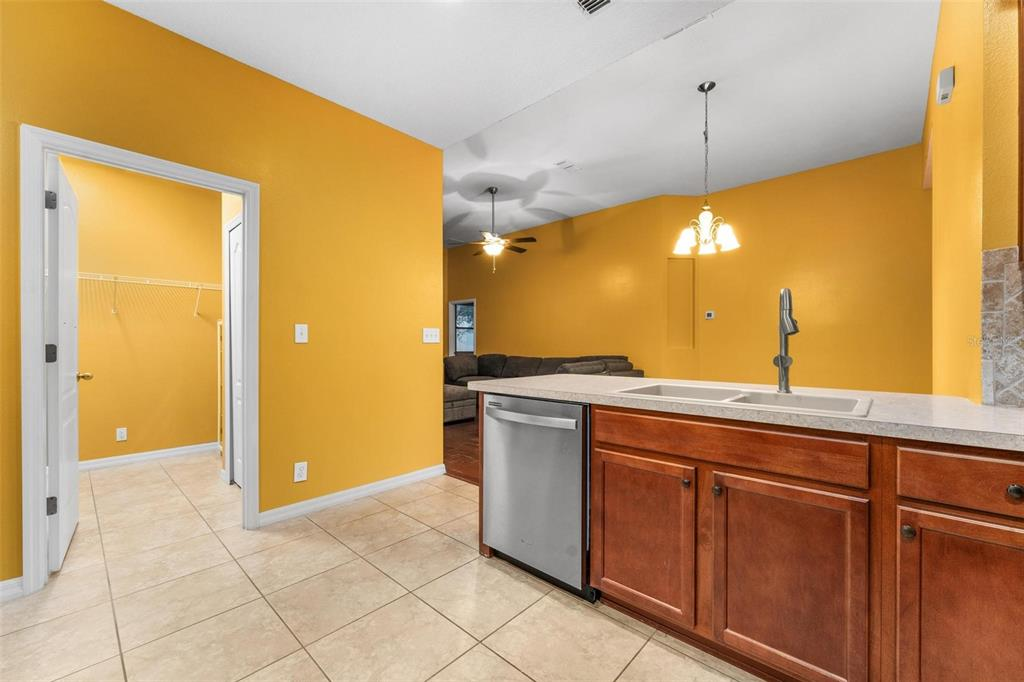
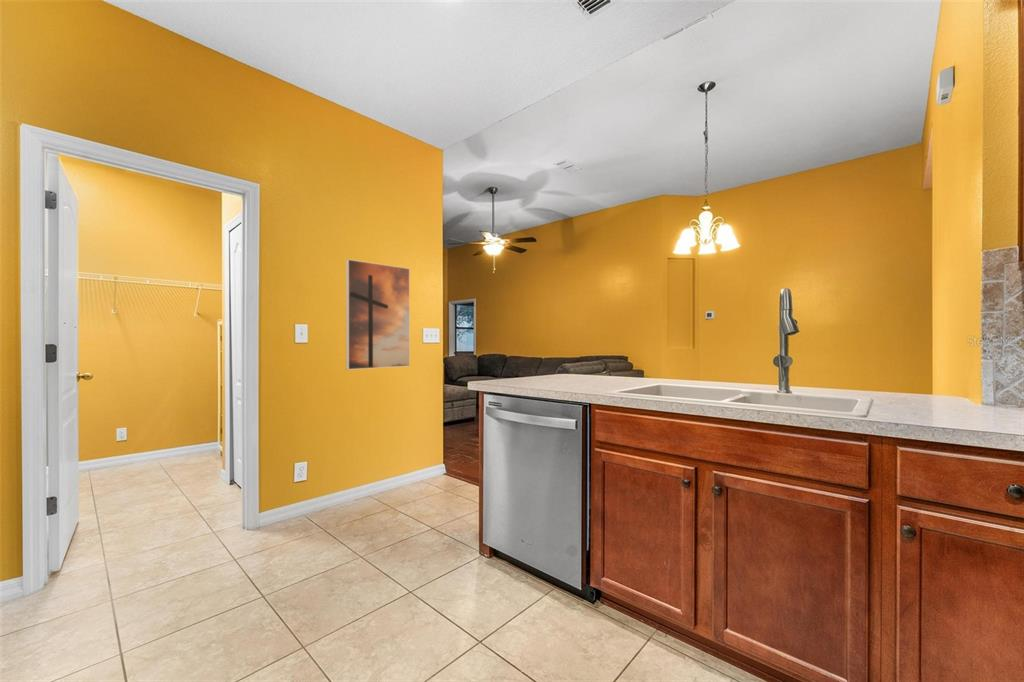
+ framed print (379, 316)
